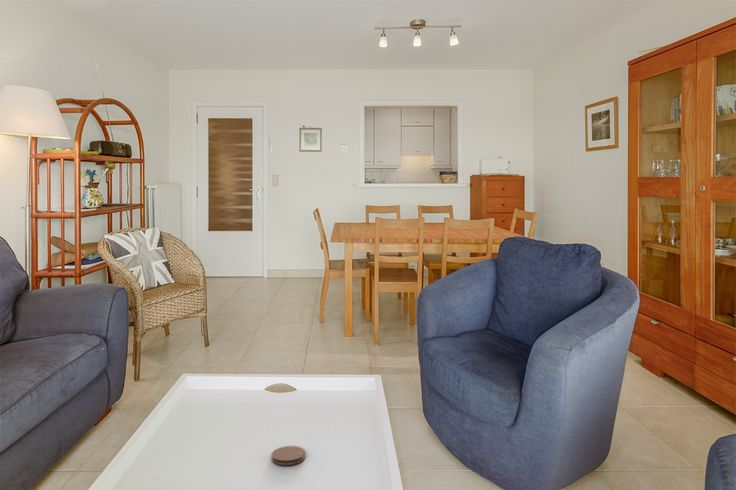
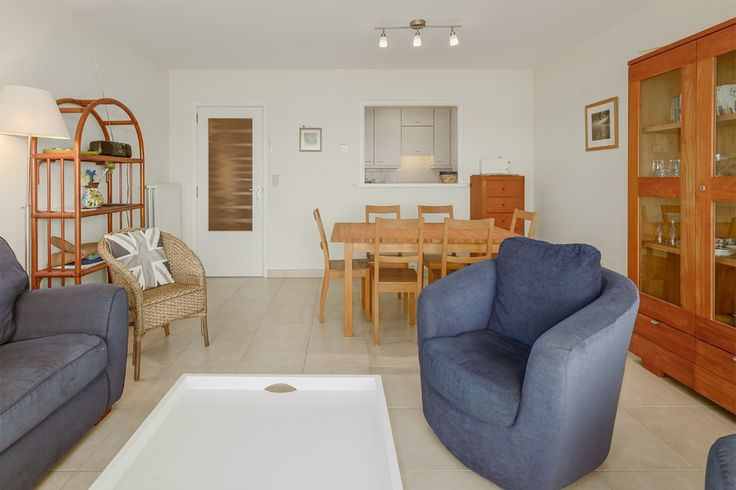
- coaster (288, 455)
